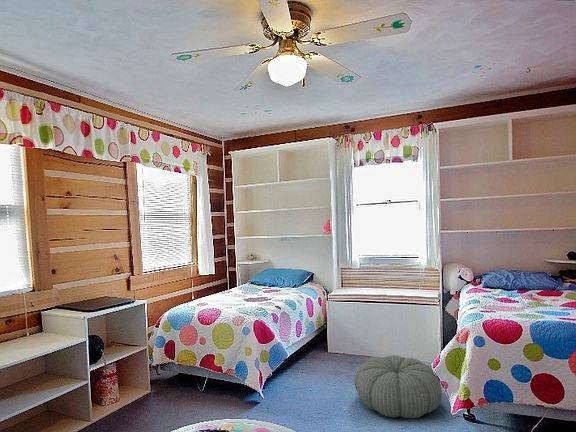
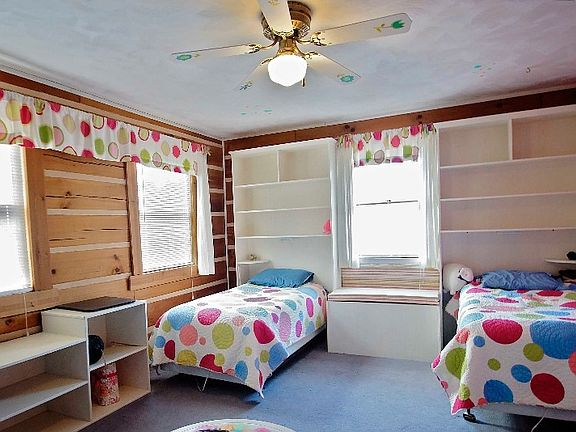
- pouf (396, 384)
